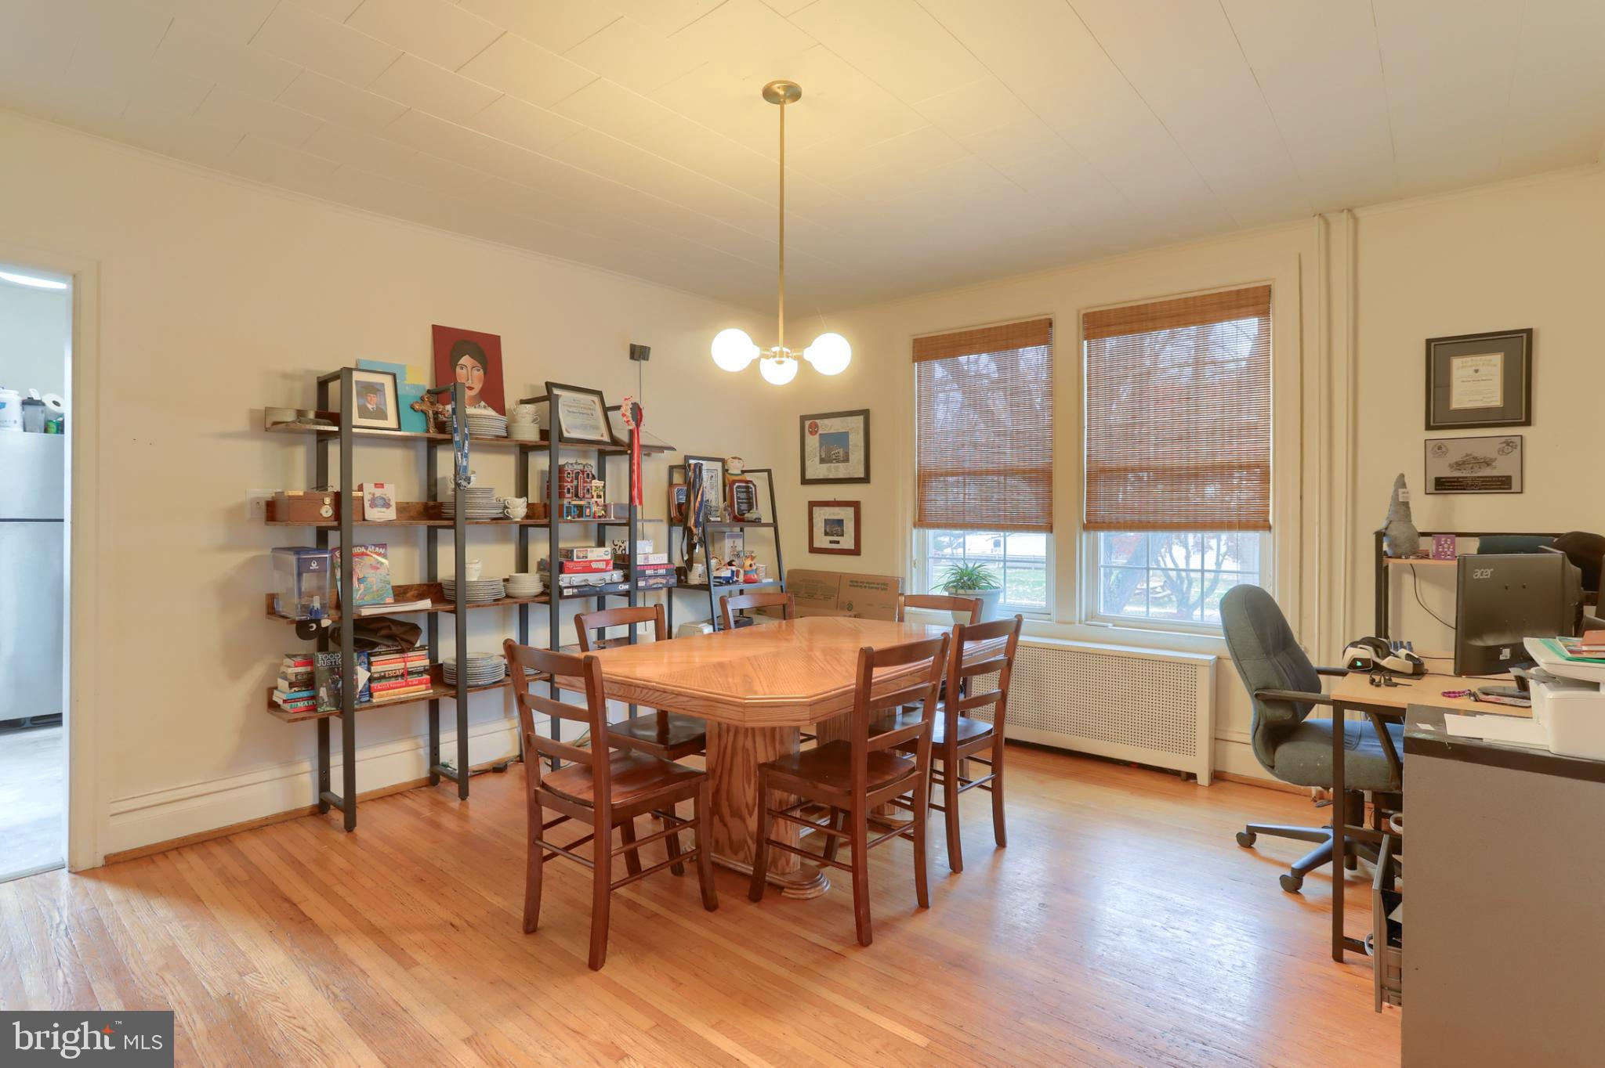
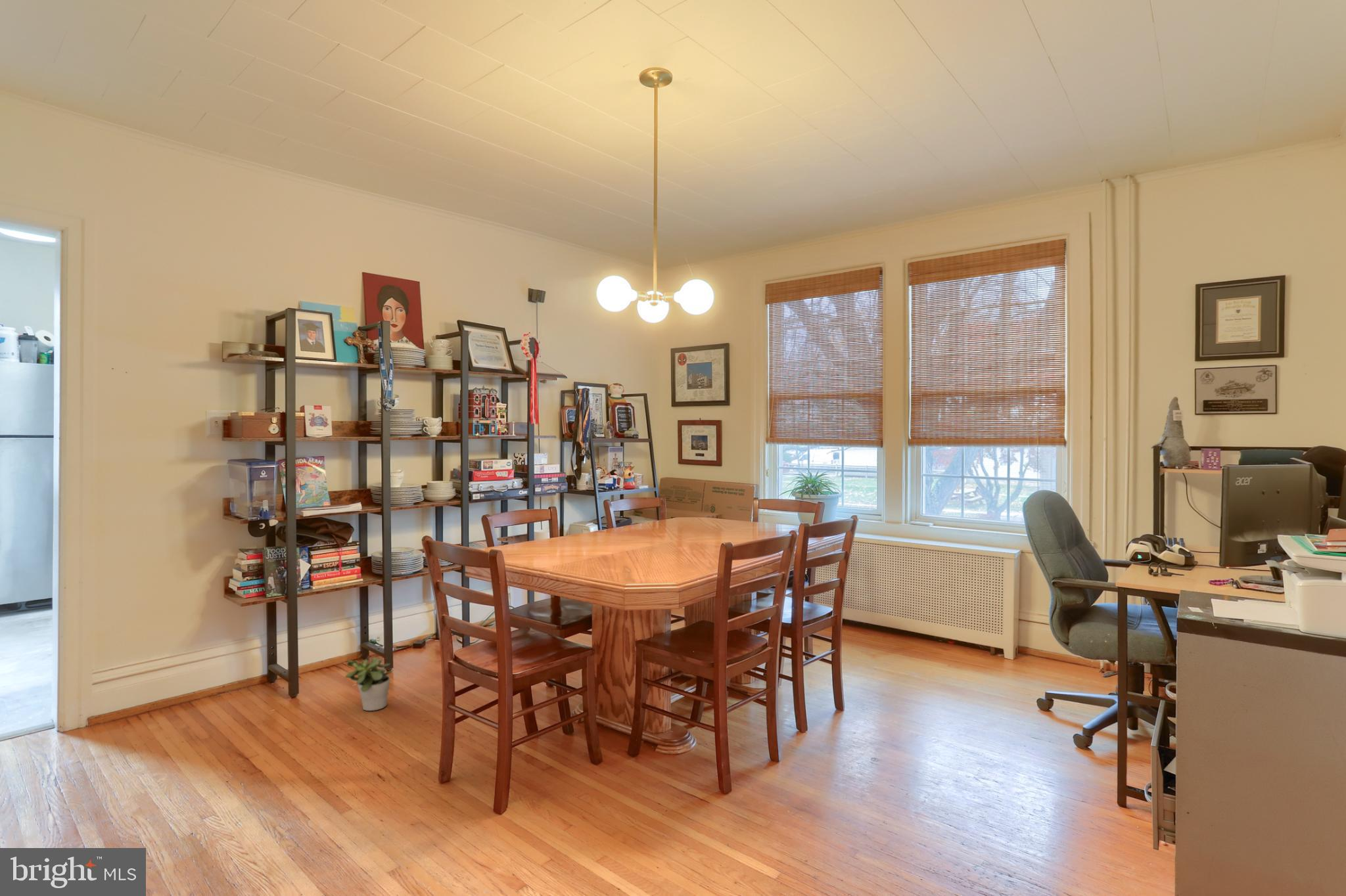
+ potted plant (366, 682)
